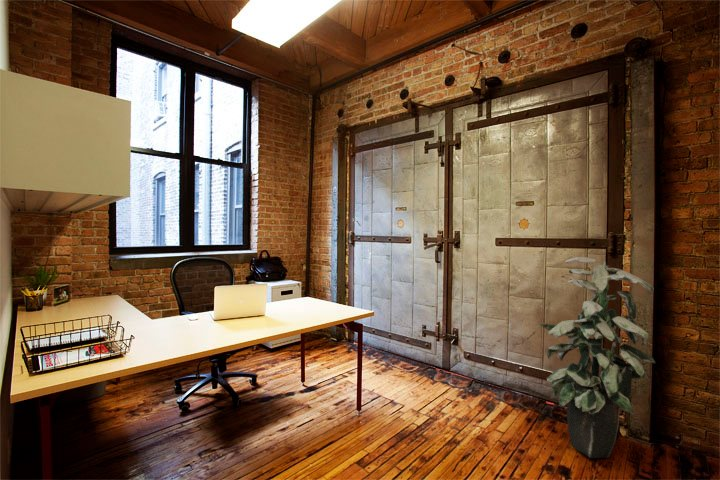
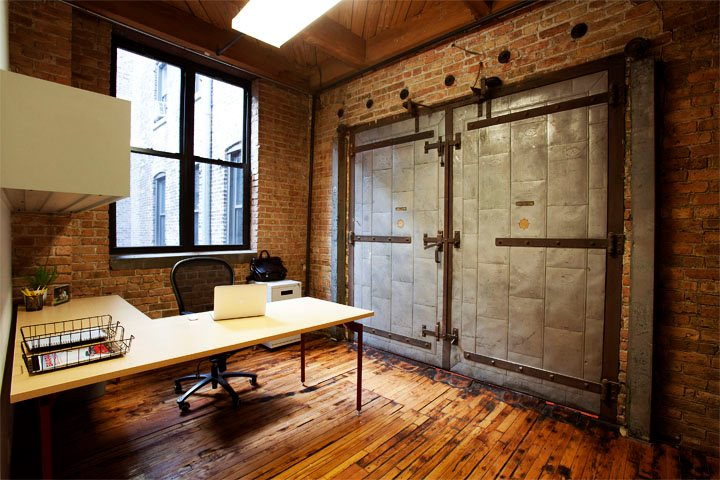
- indoor plant (591, 352)
